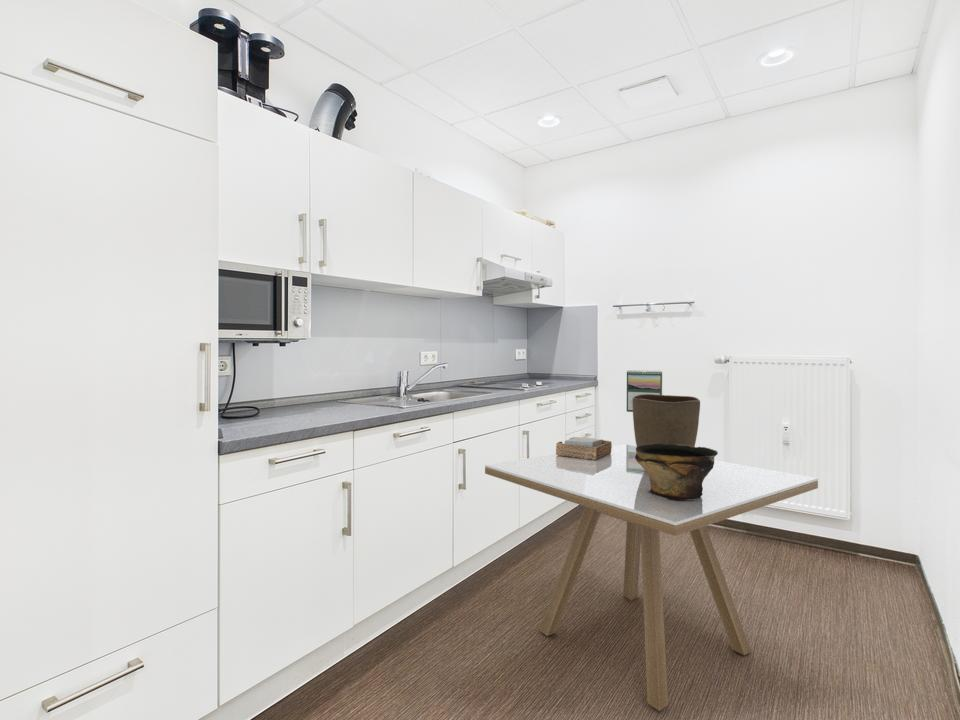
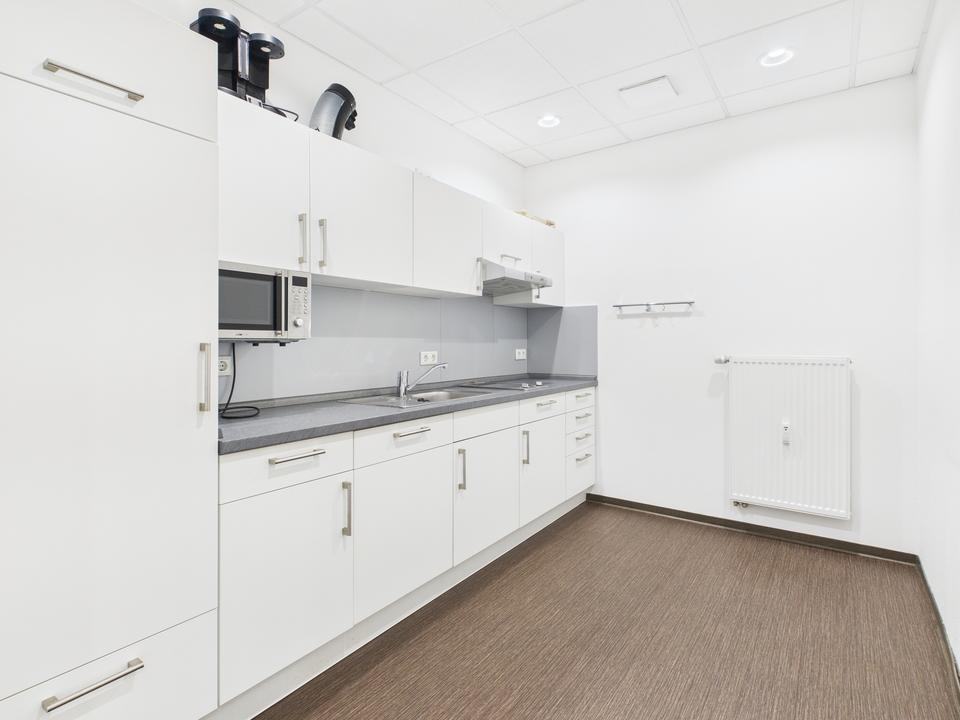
- napkin holder (584, 445)
- calendar (644, 391)
- dining table (642, 556)
- vase (665, 433)
- bowl (675, 471)
